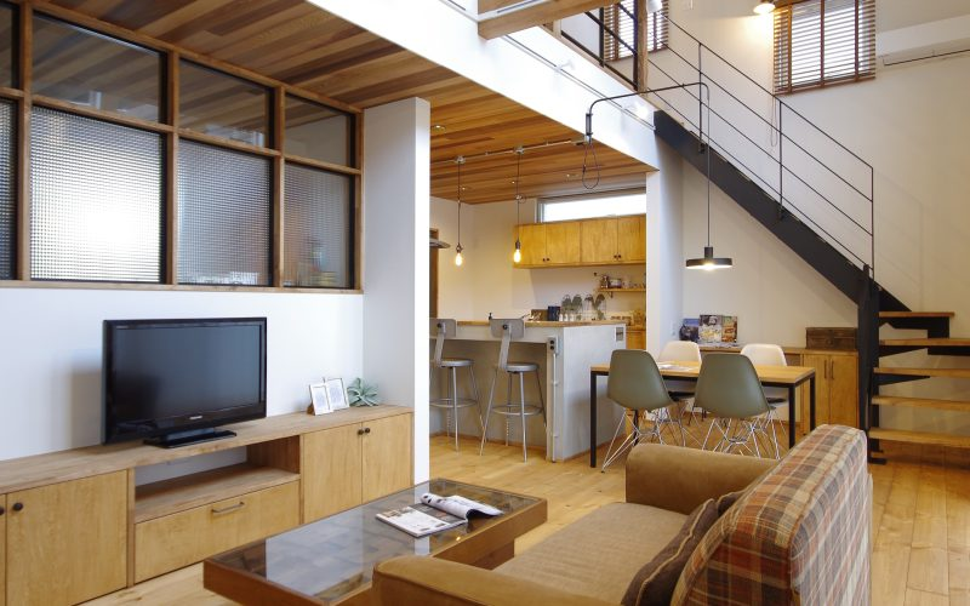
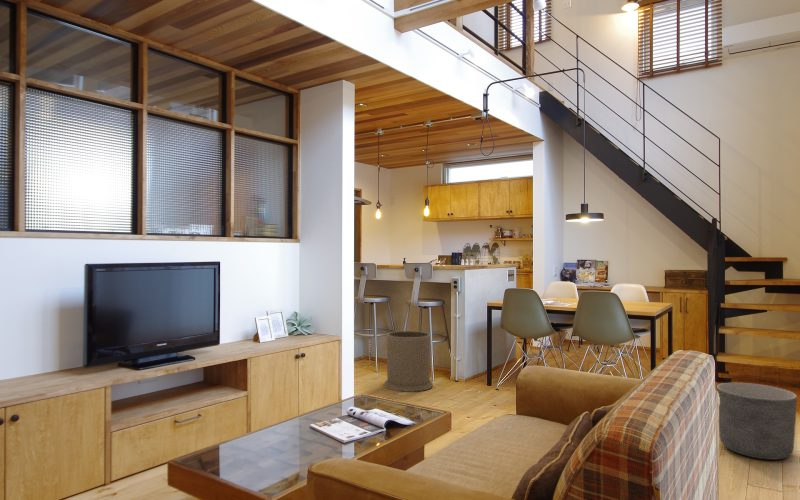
+ trash can (408, 359)
+ planter (755, 420)
